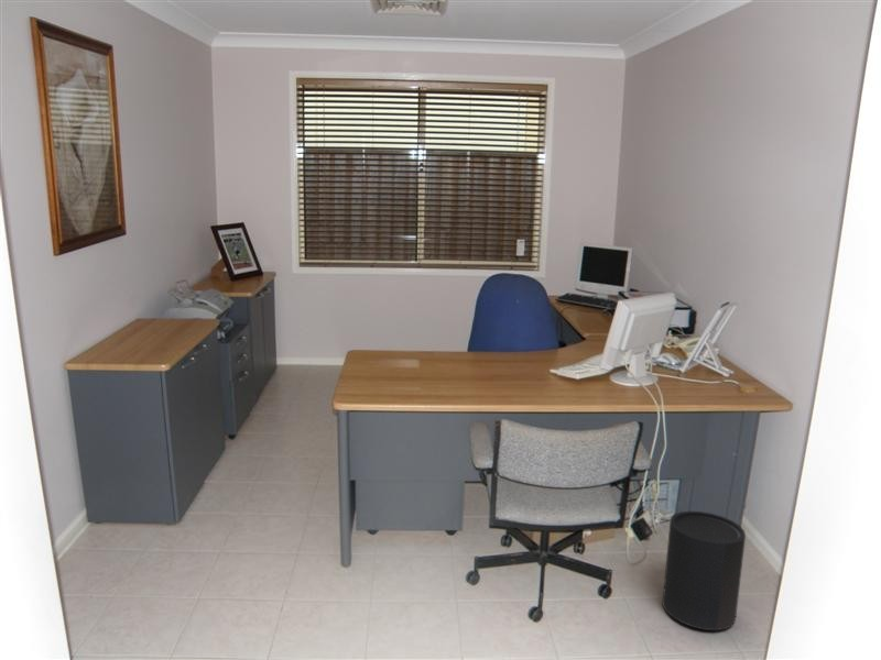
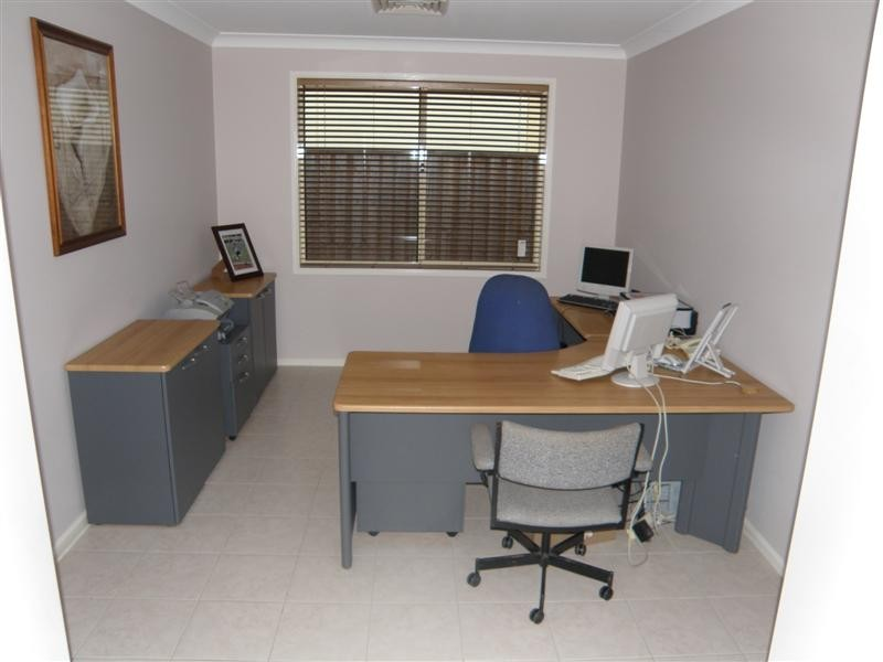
- trash can (703, 568)
